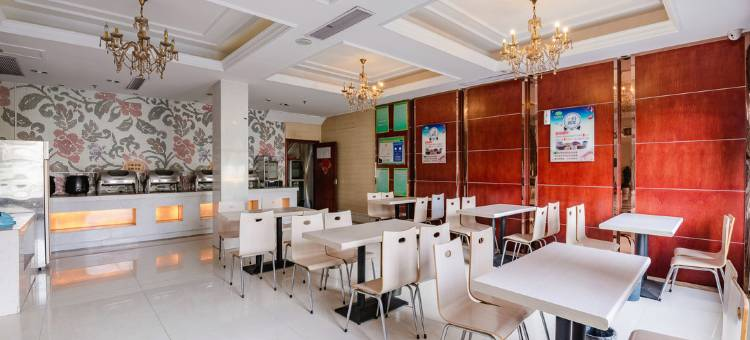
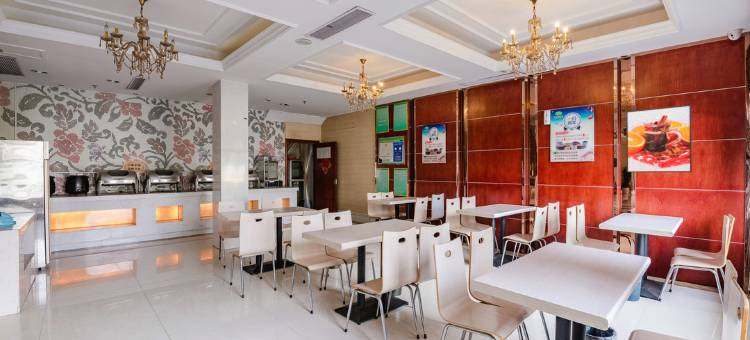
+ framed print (657, 140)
